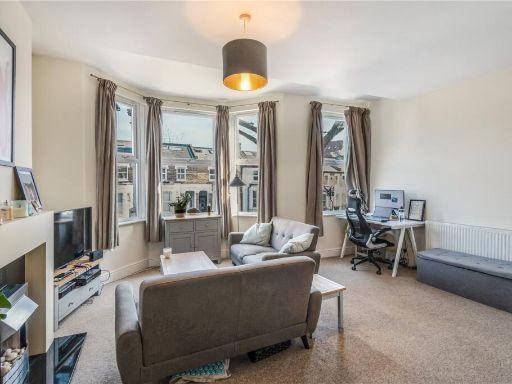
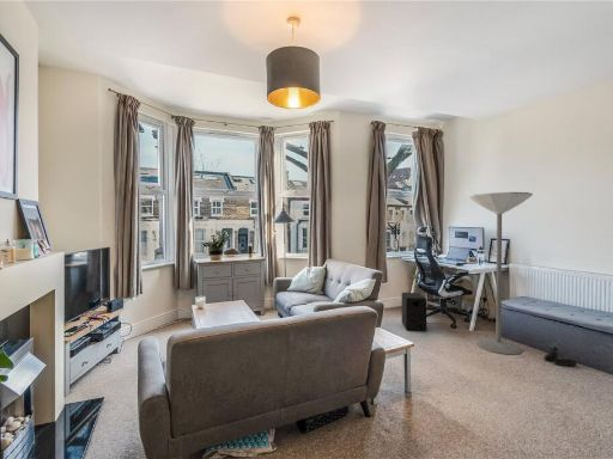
+ floor lamp (498, 270)
+ speaker (413, 311)
+ boots (562, 356)
